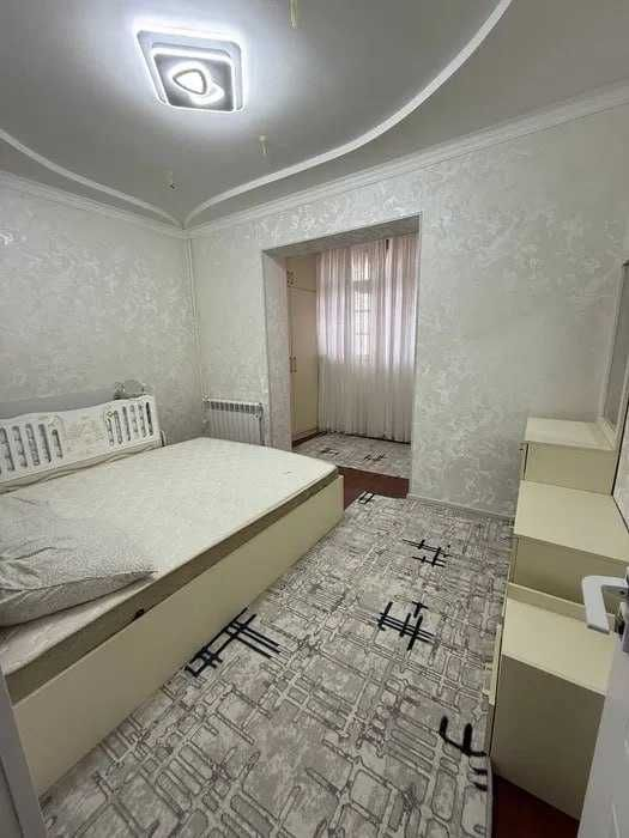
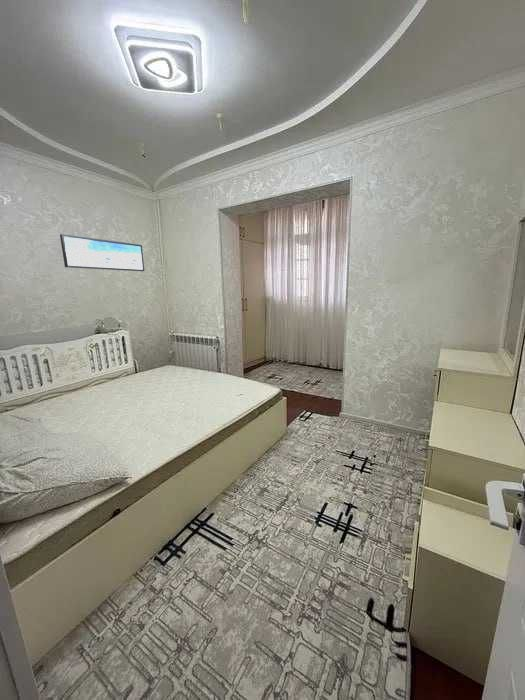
+ wall art (107, 255)
